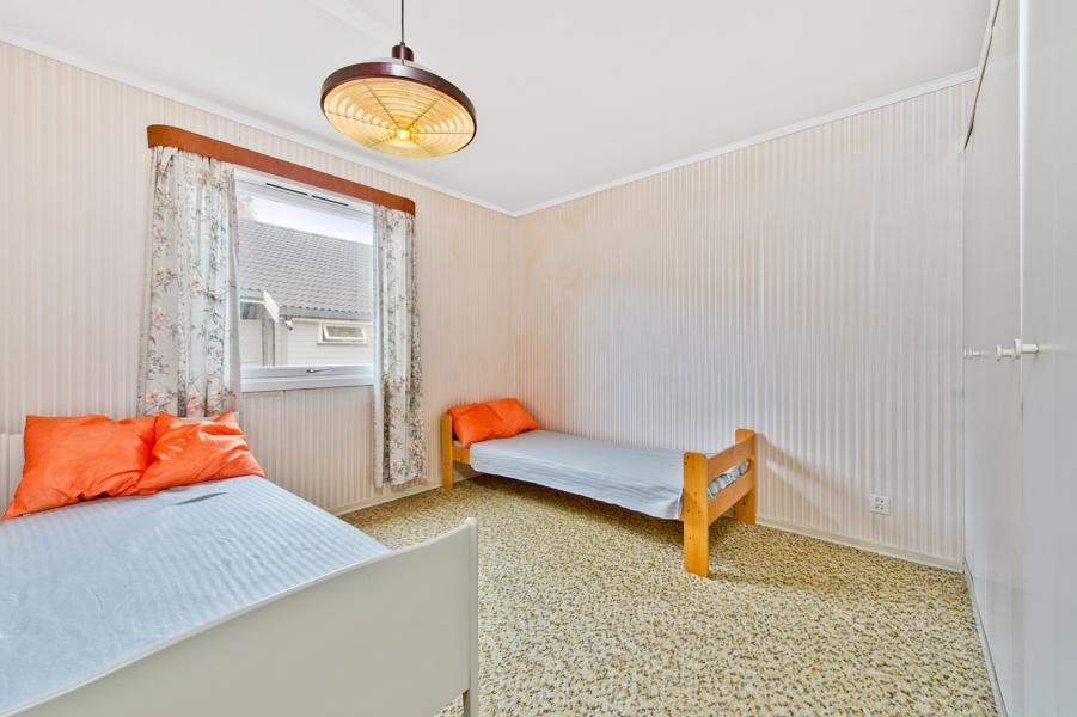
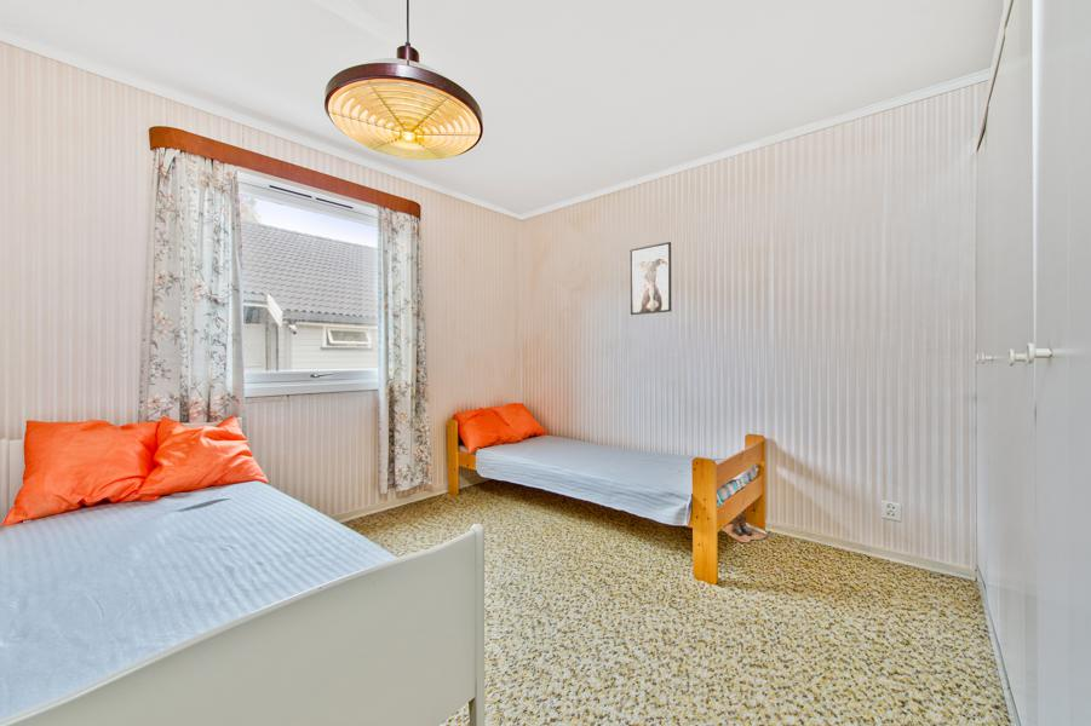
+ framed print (649, 280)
+ boots (742, 524)
